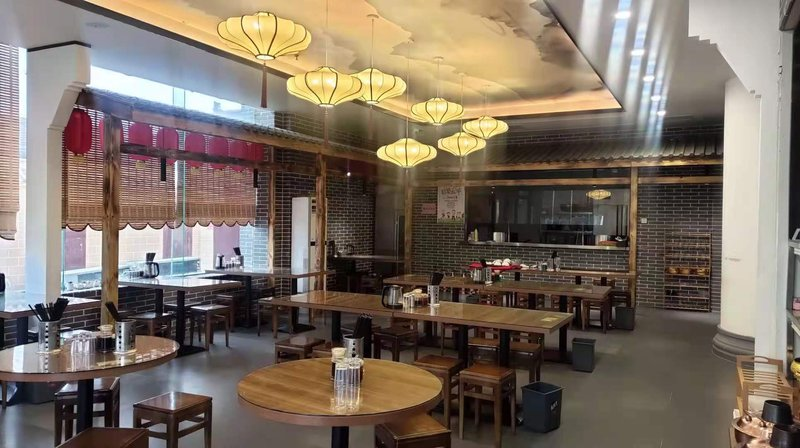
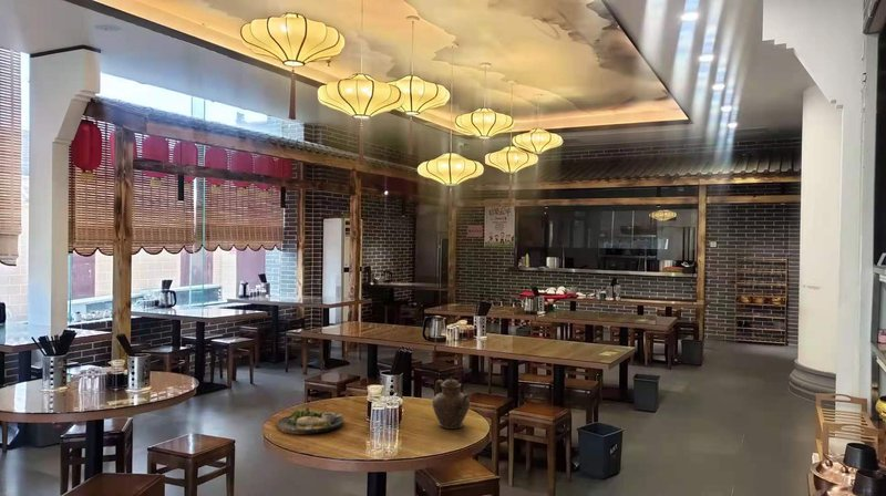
+ dinner plate (310, 416)
+ teapot (451, 401)
